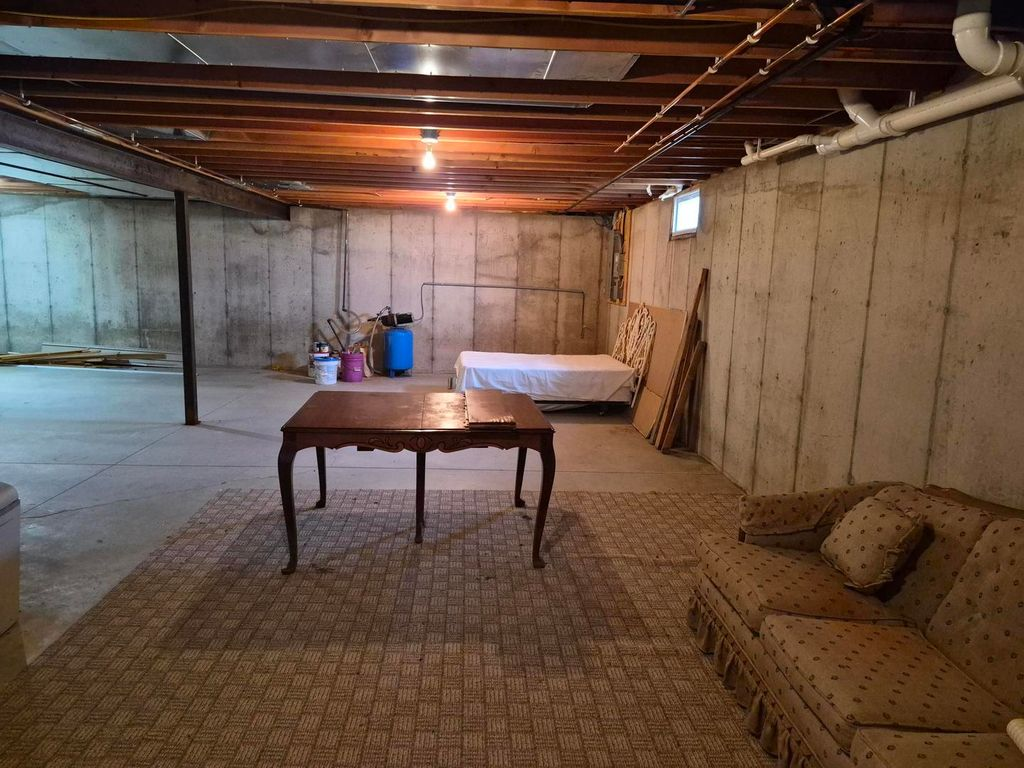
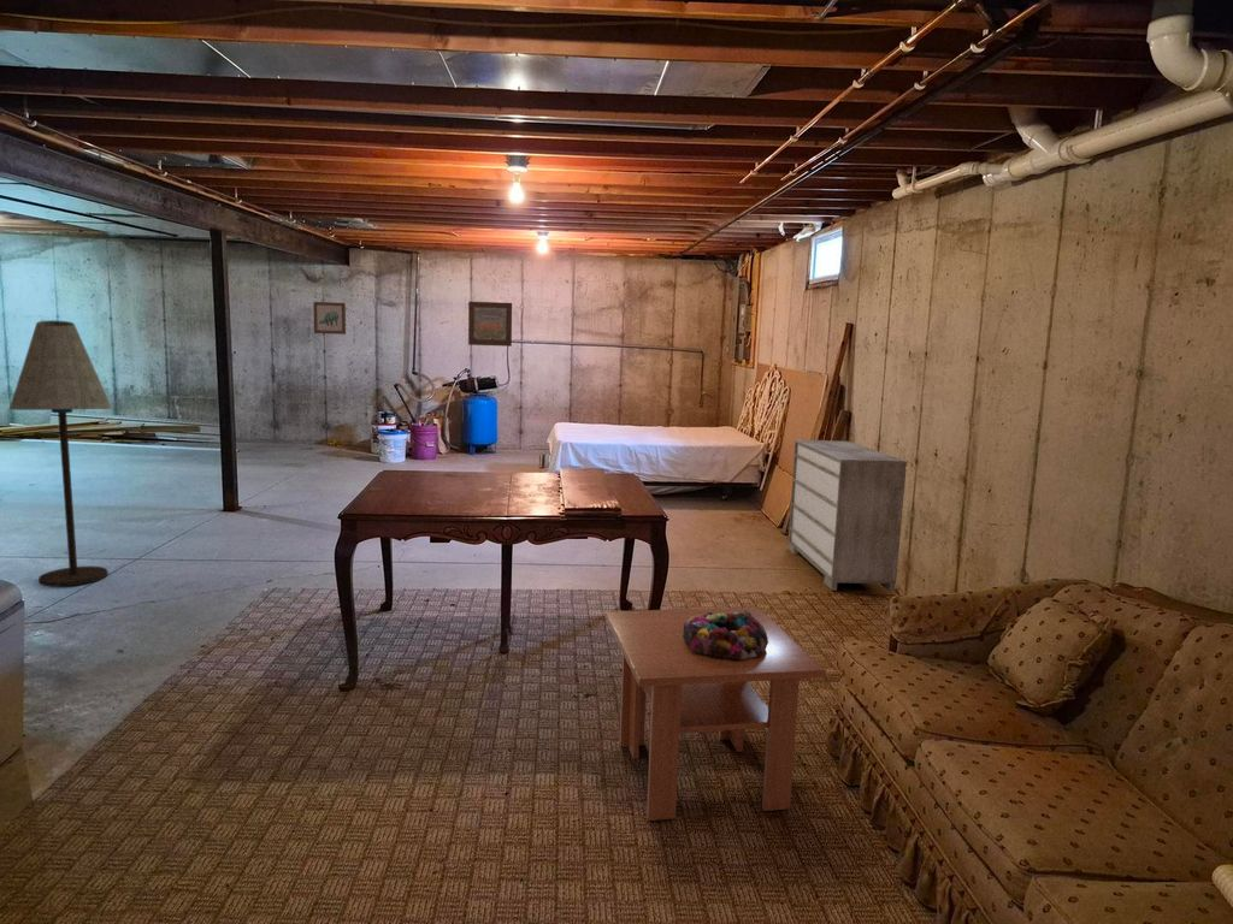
+ dresser (840, 509)
+ wall art (329, 318)
+ wall art (490, 324)
+ floor lamp (64, 452)
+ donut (725, 629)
+ coffee table (702, 706)
